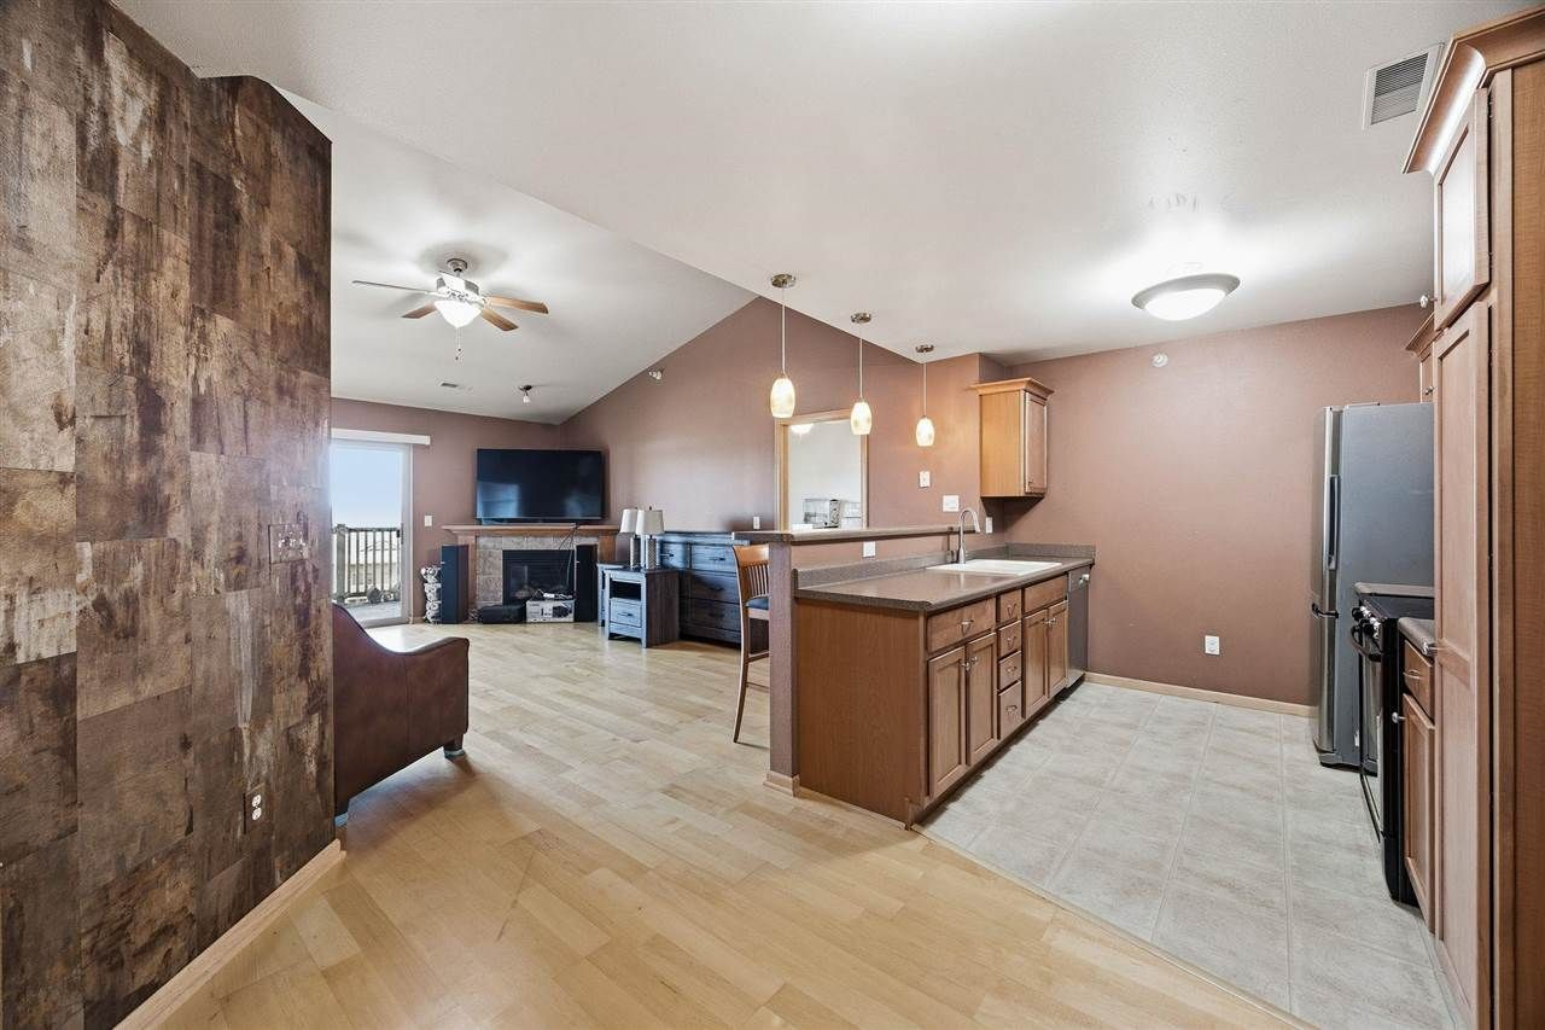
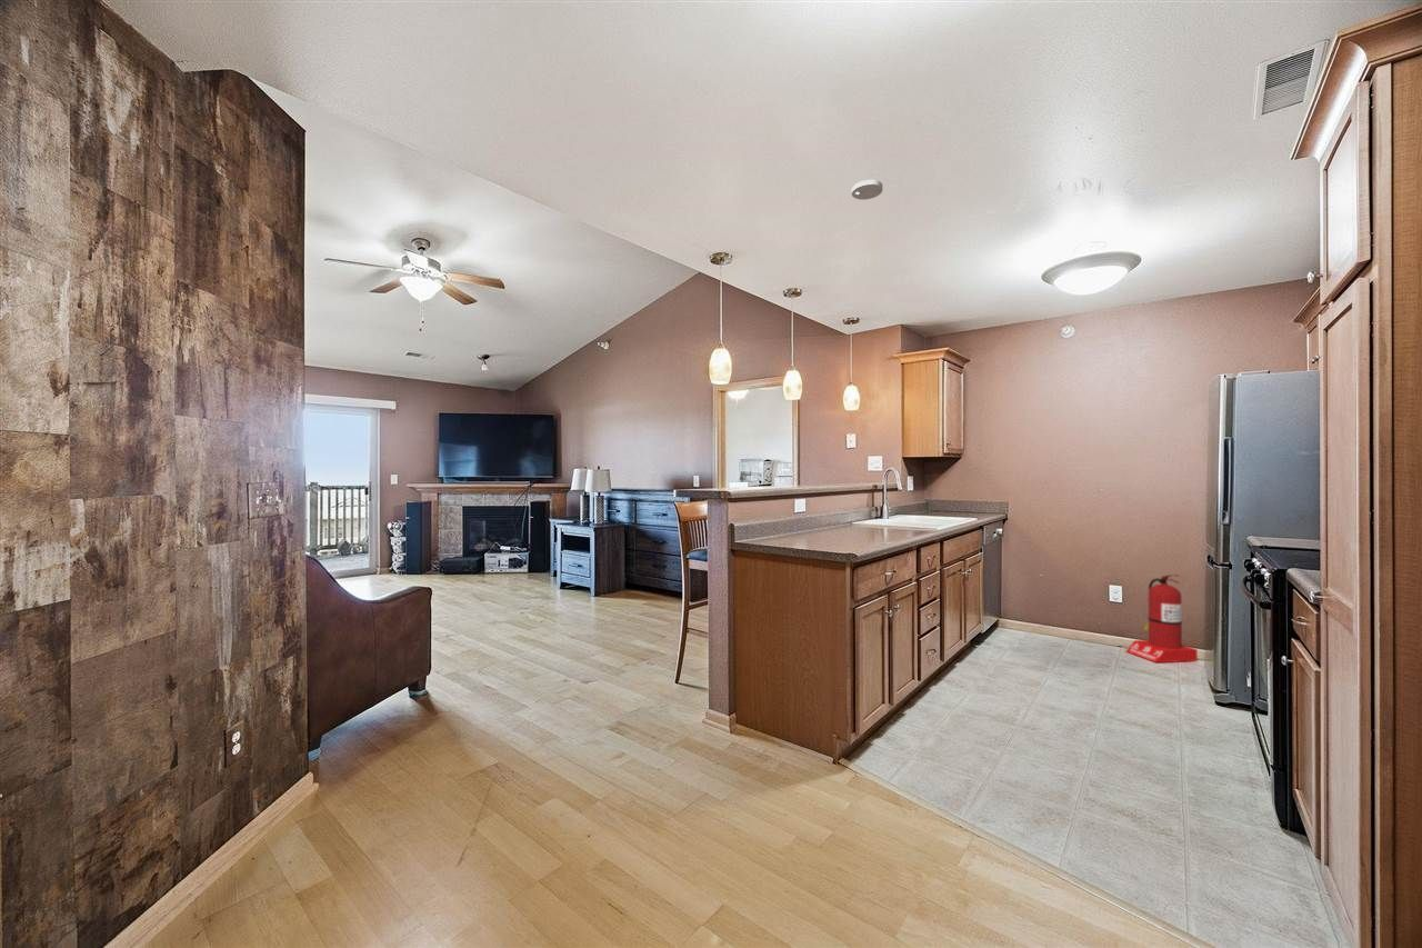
+ fire extinguisher (1160, 615)
+ smoke detector (867, 189)
